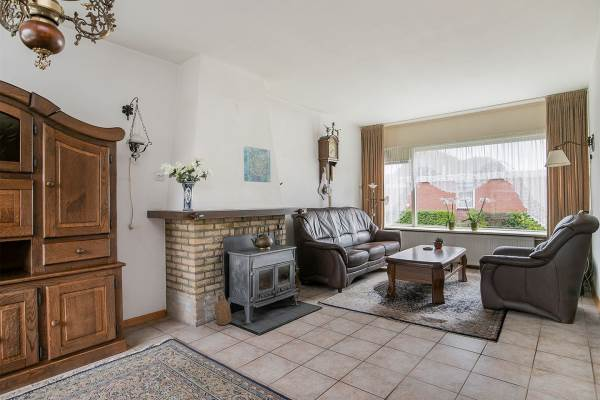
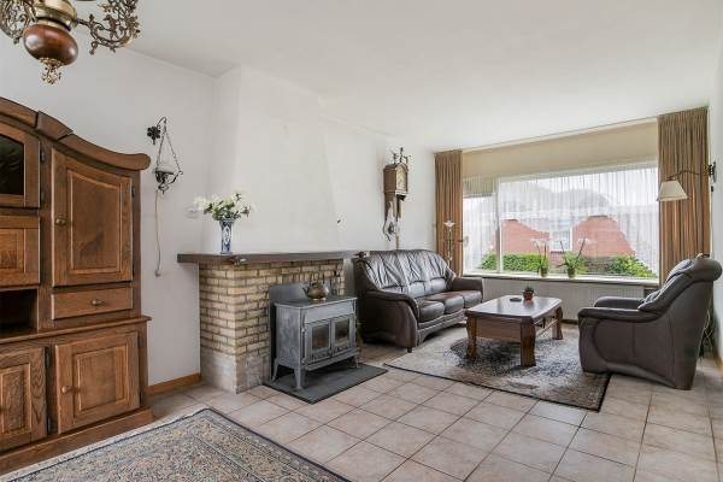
- wall art (257, 165)
- basket (223, 306)
